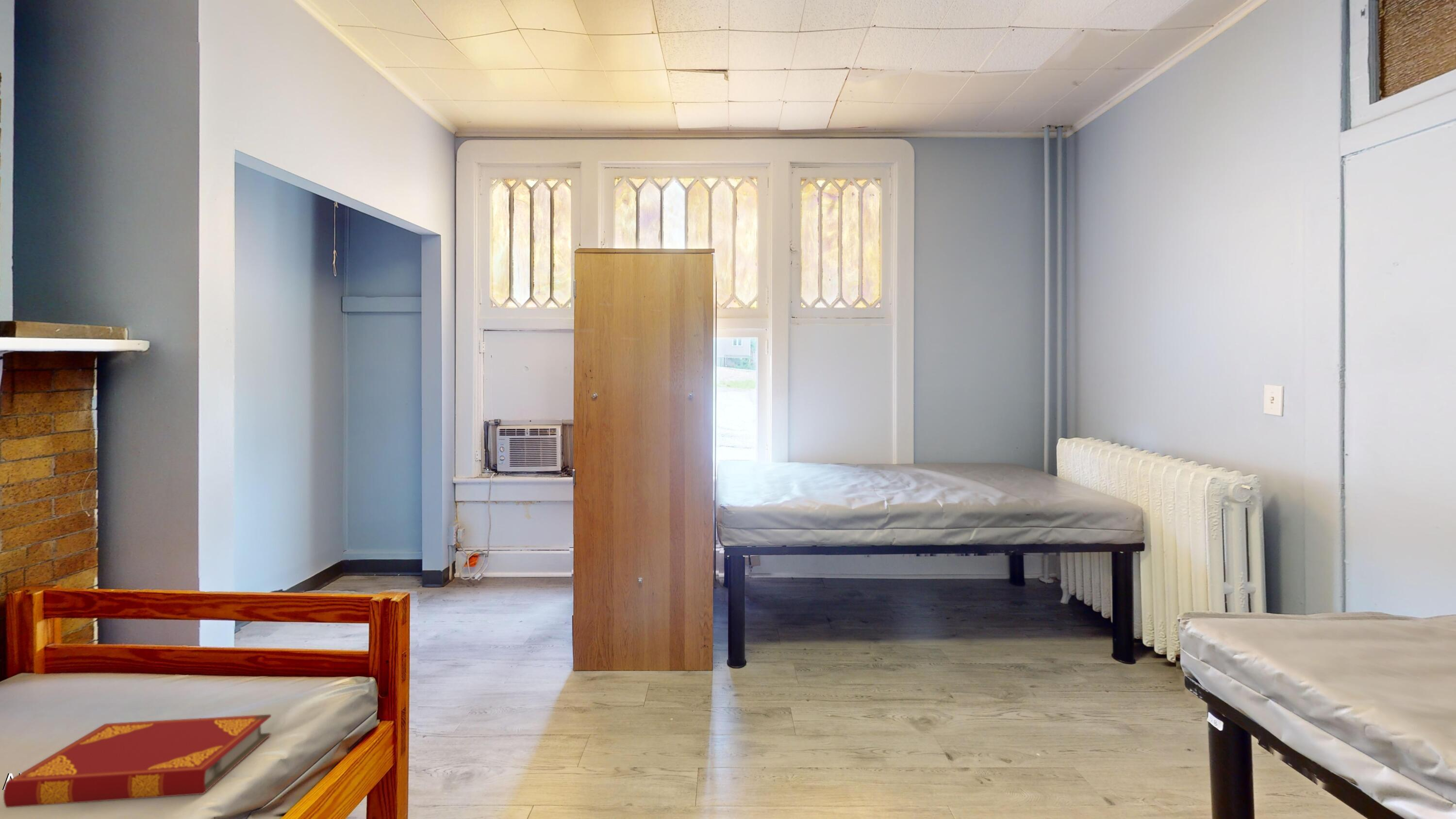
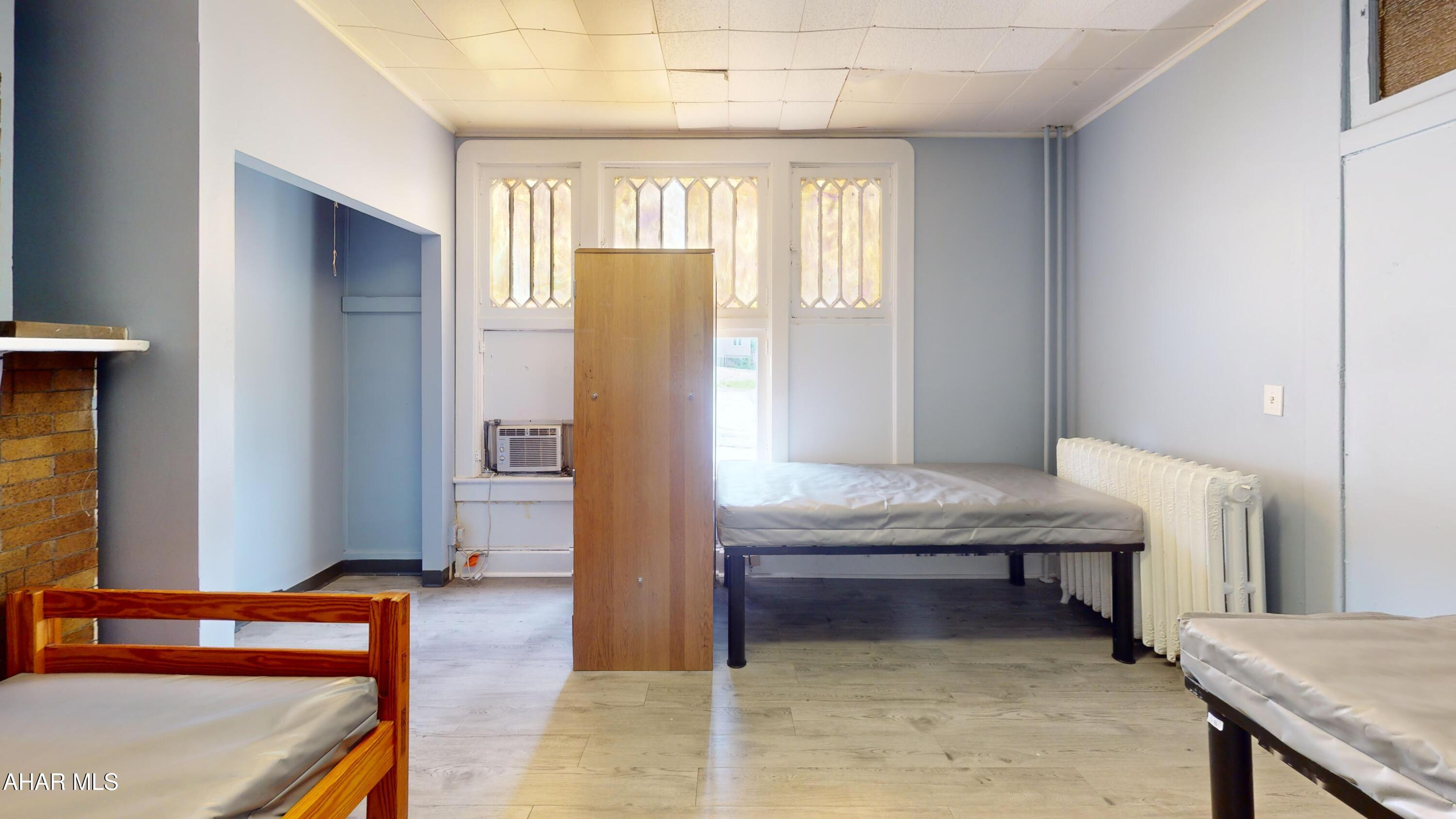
- hardback book (150, 757)
